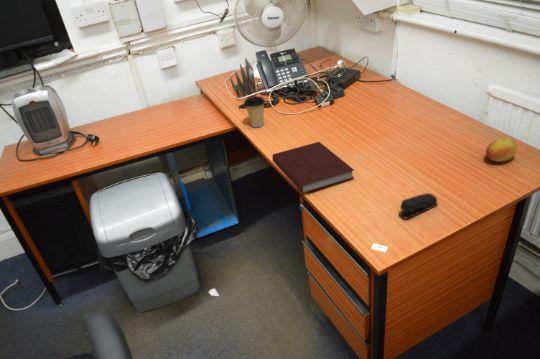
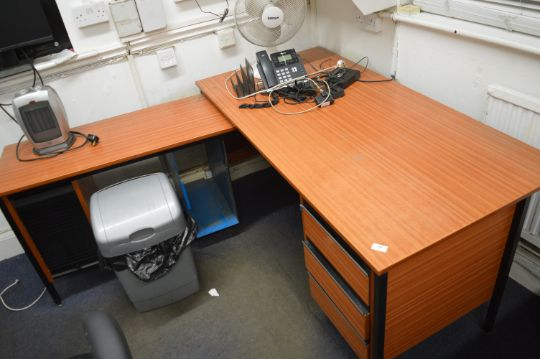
- fruit (501, 149)
- stapler (419, 202)
- notebook (311, 165)
- coffee cup (255, 111)
